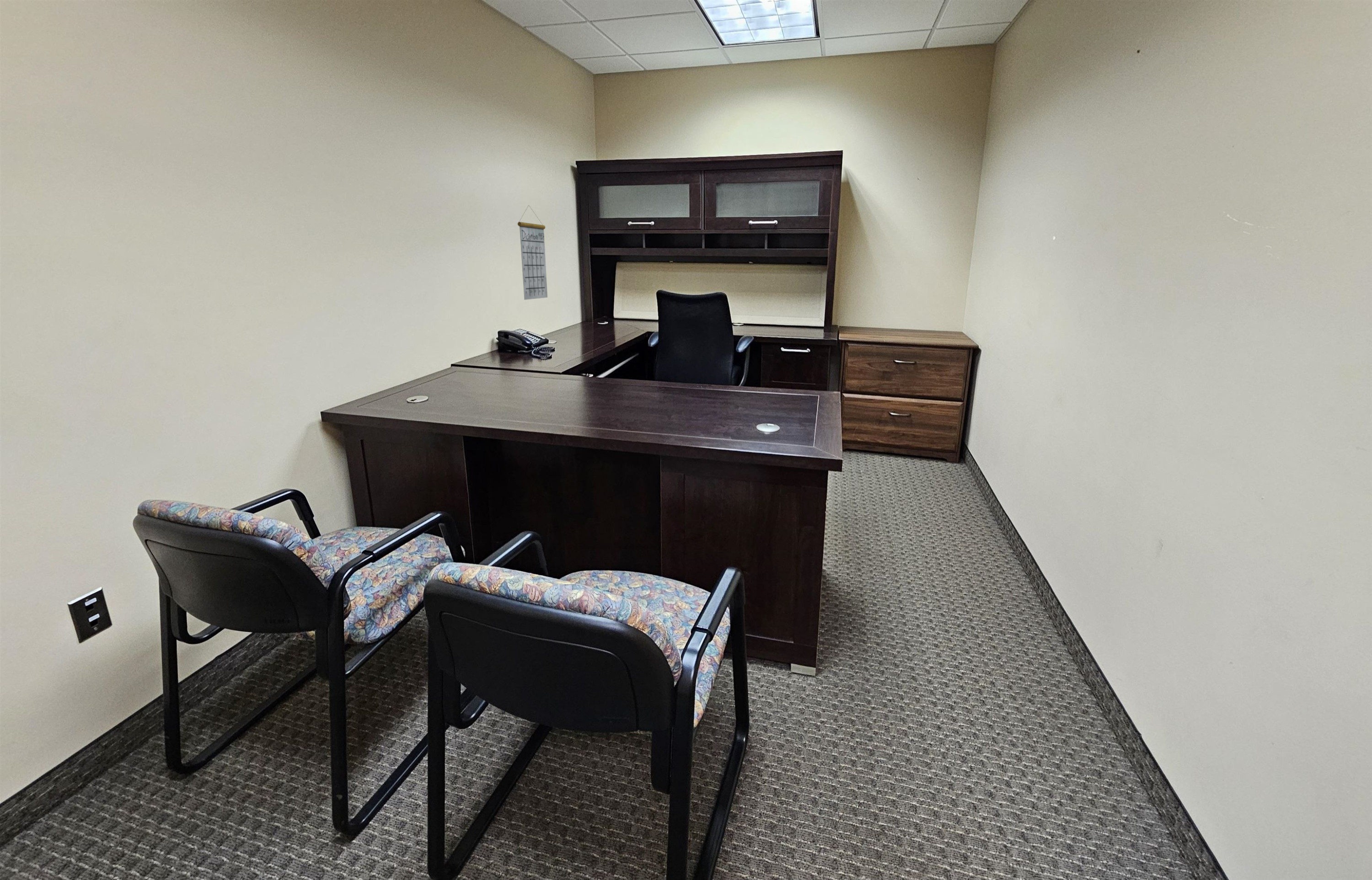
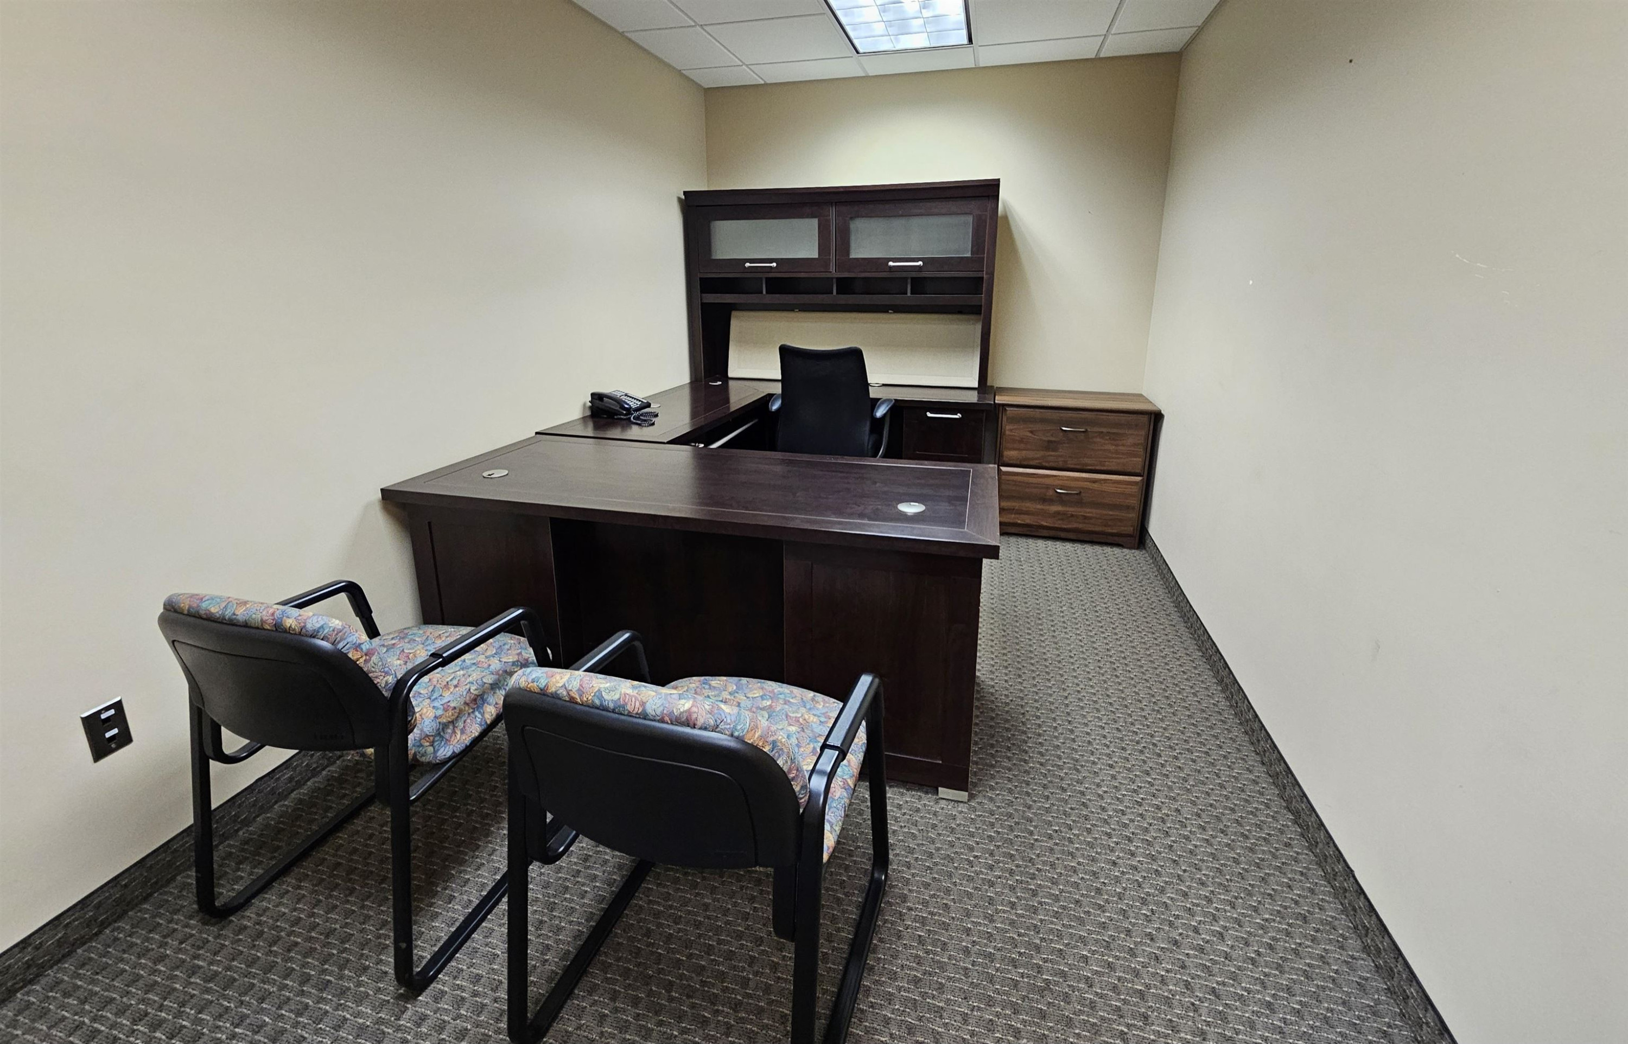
- calendar (533, 252)
